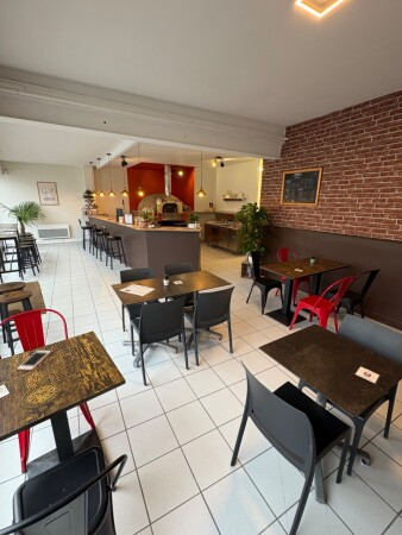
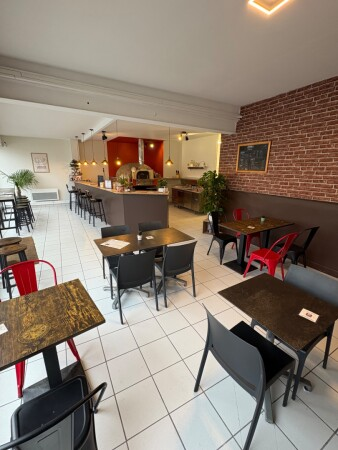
- cell phone (34, 359)
